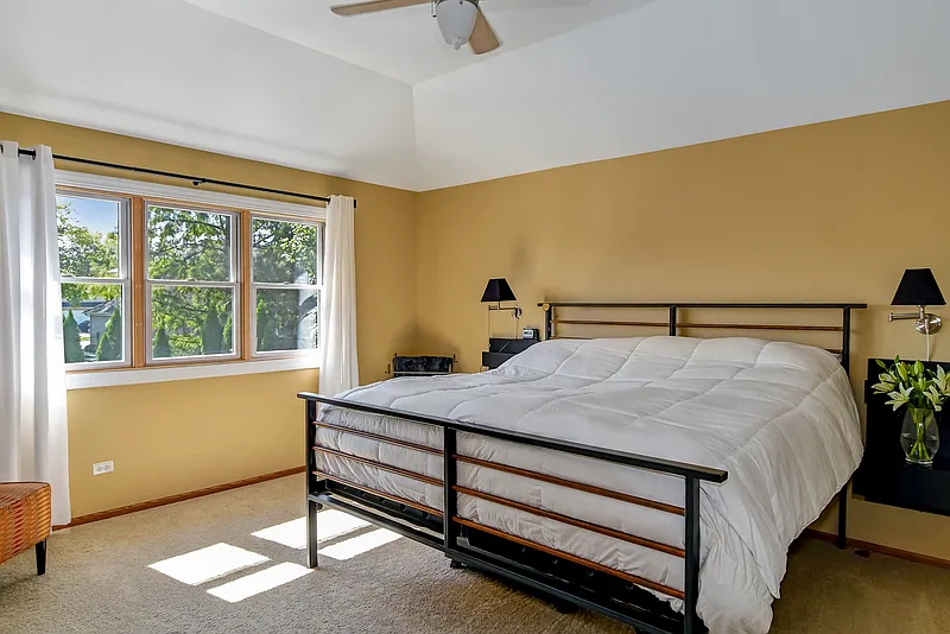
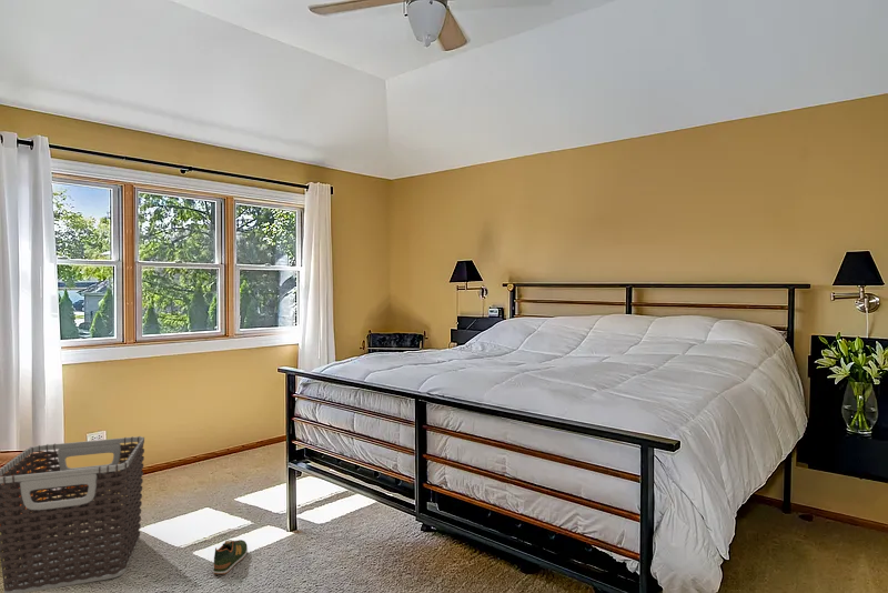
+ clothes hamper (77, 507)
+ shoe (230, 550)
